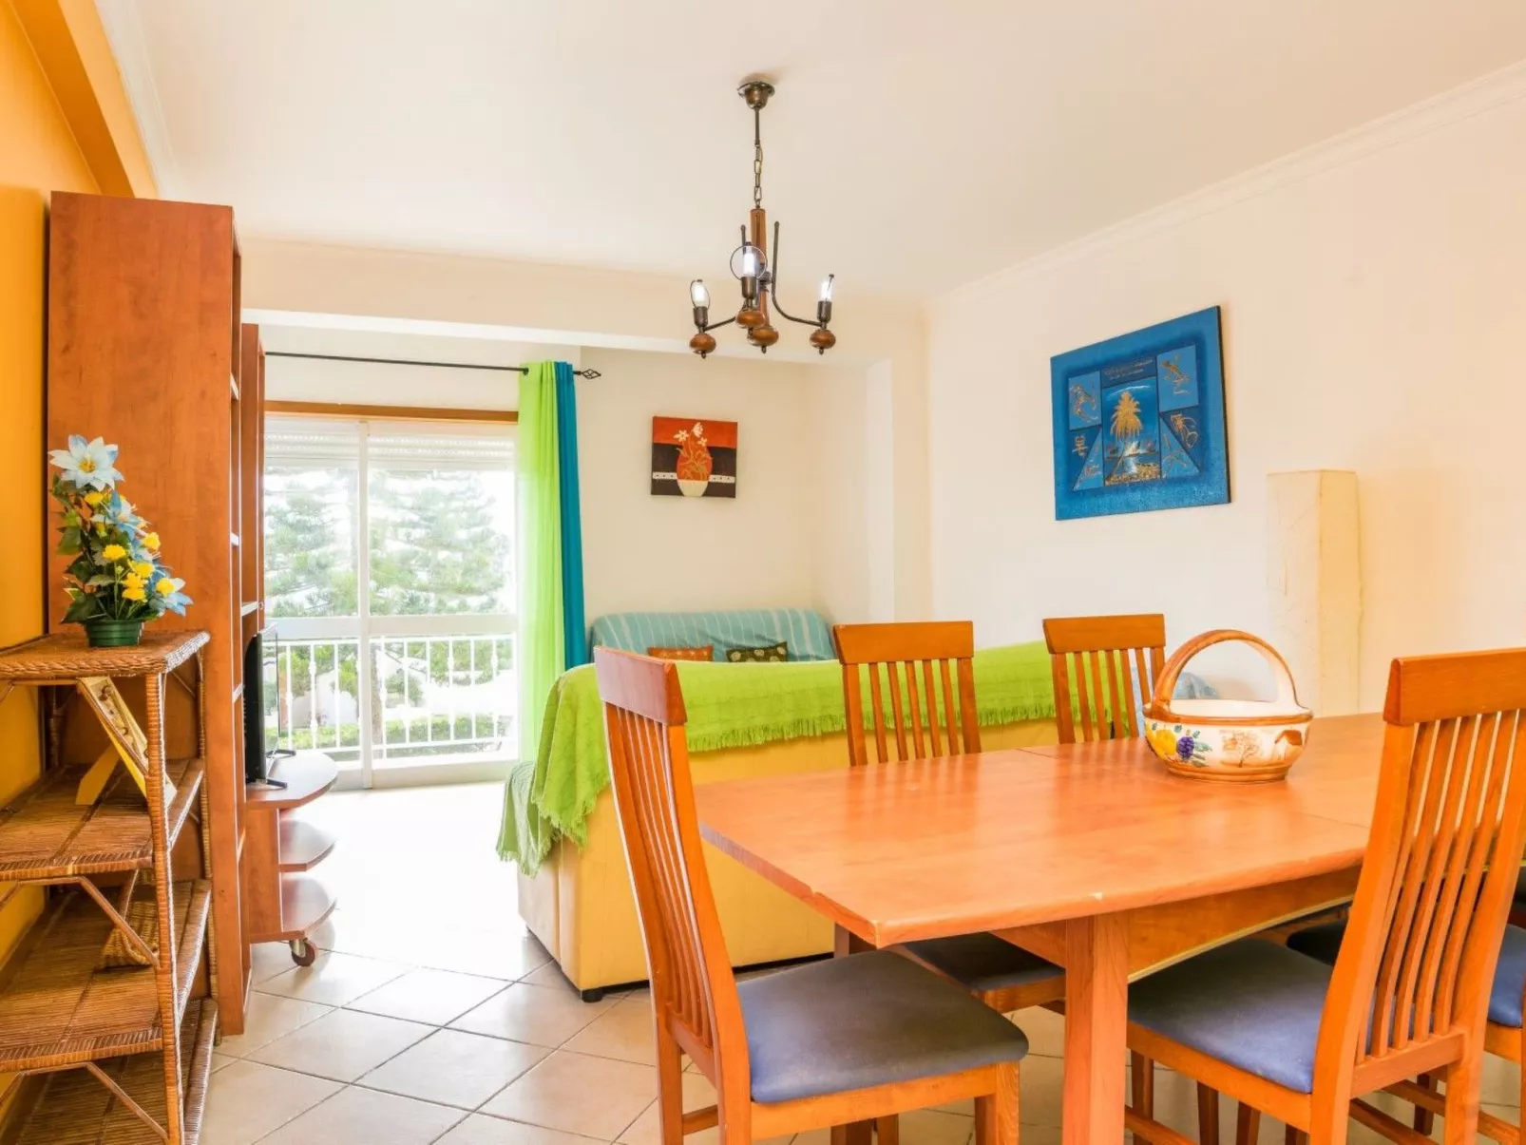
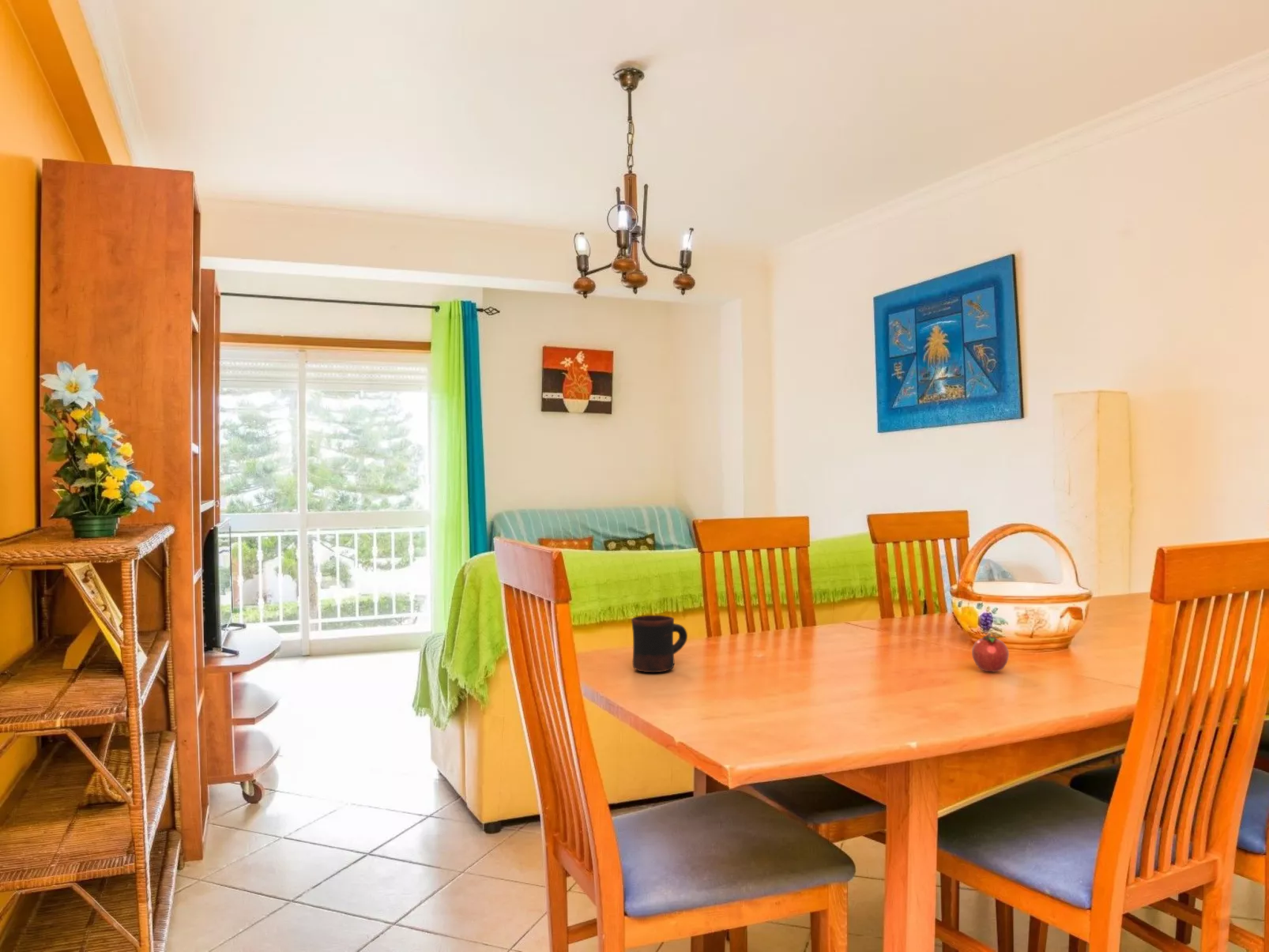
+ mug (661, 642)
+ apple (989, 651)
